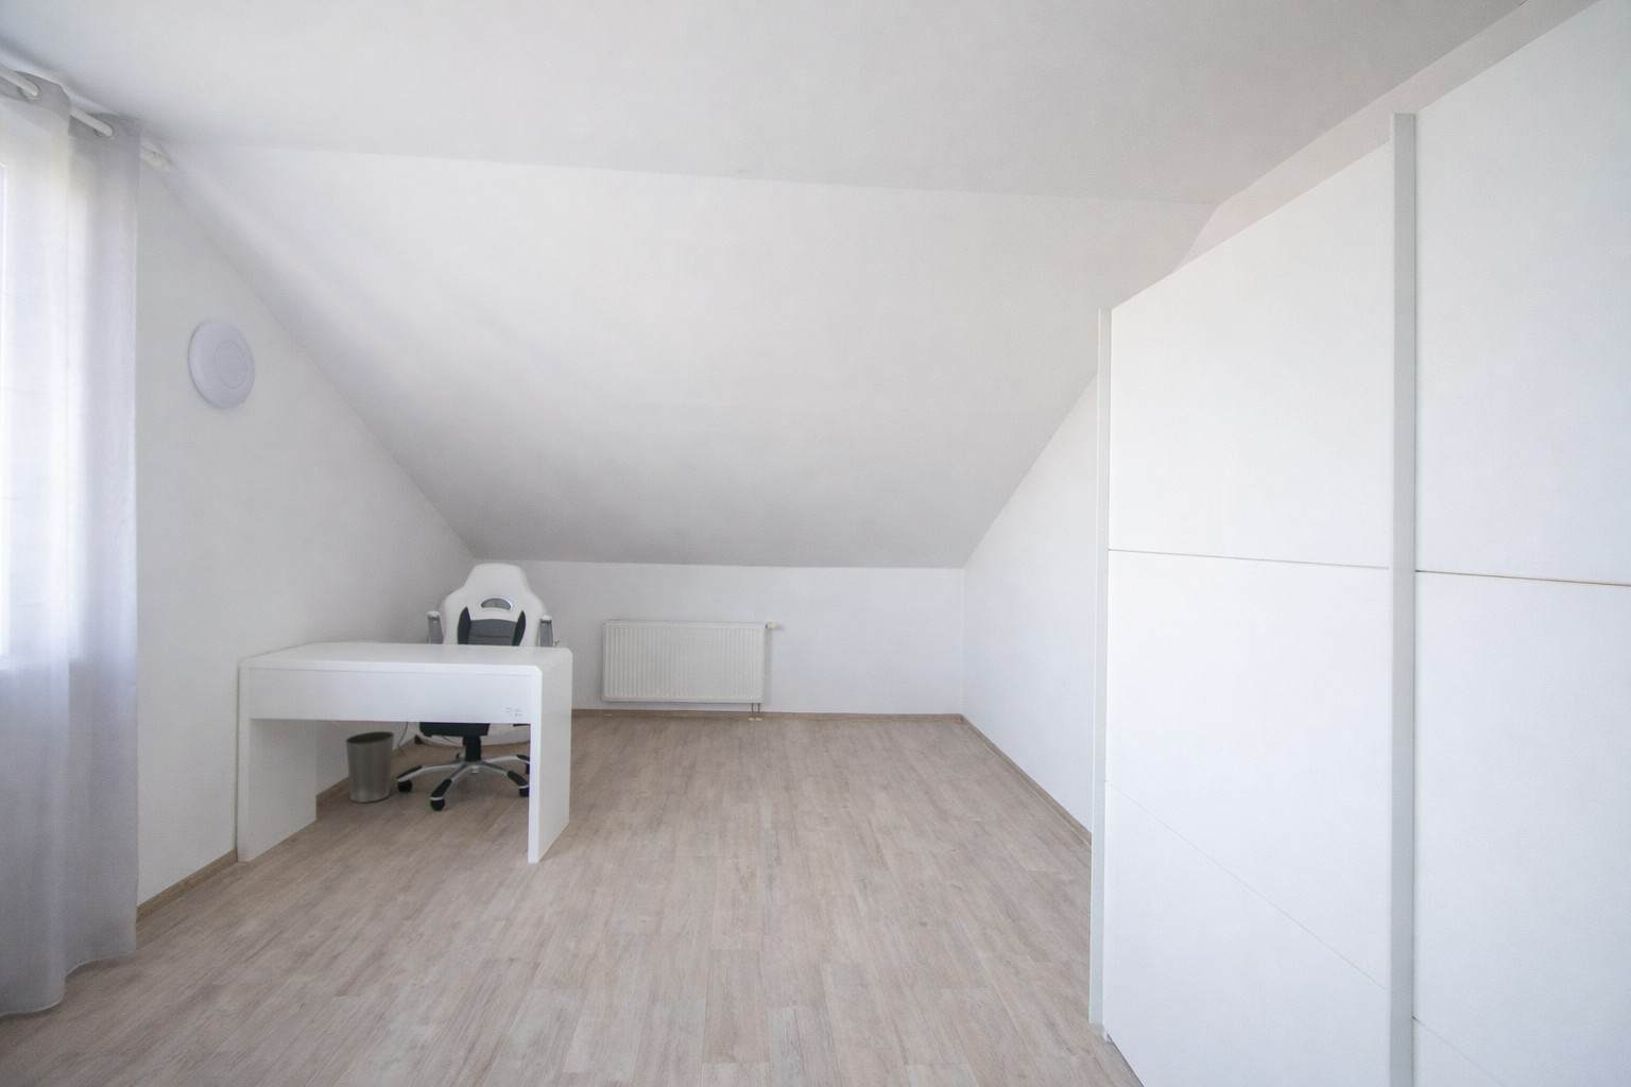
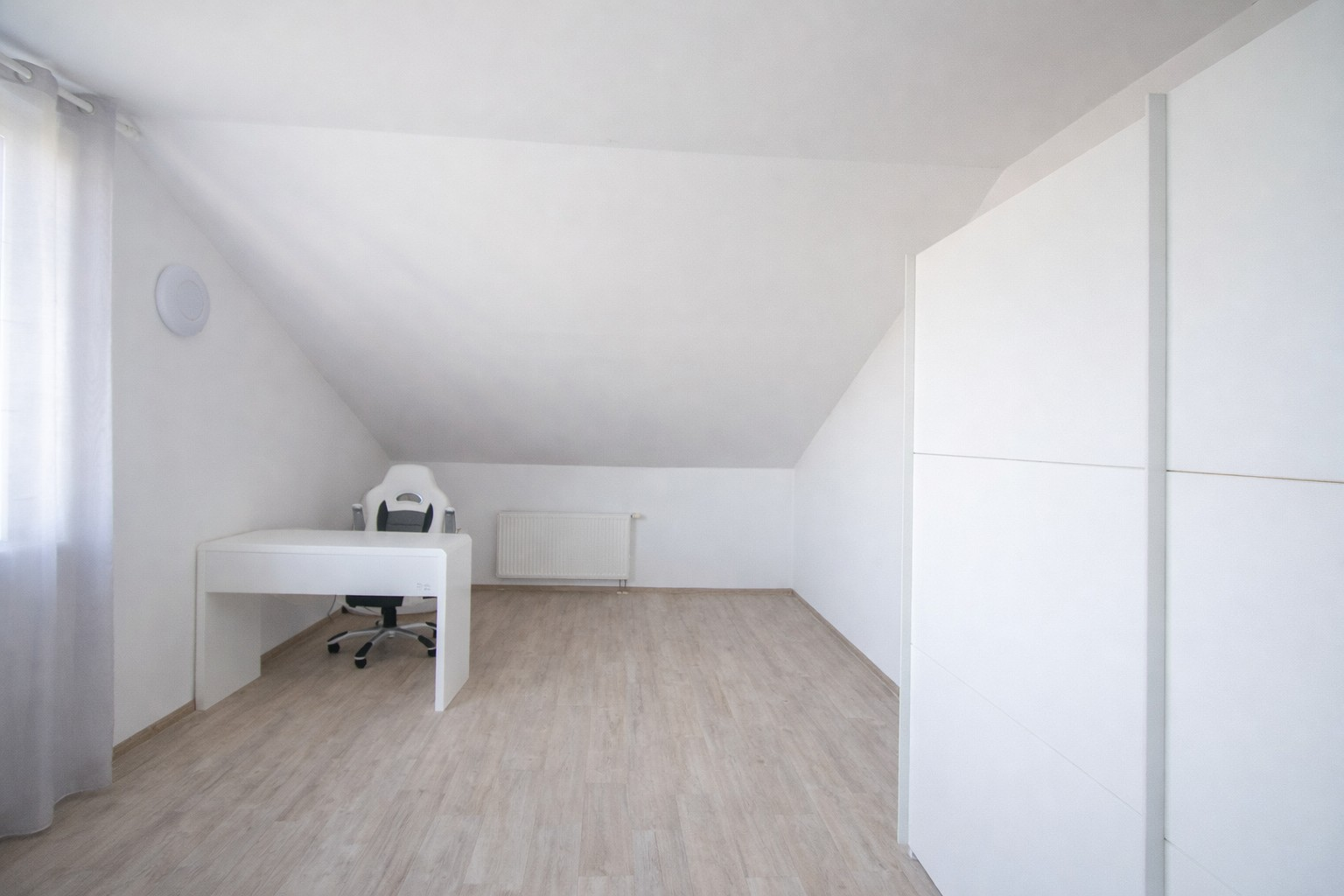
- waste basket (369, 767)
